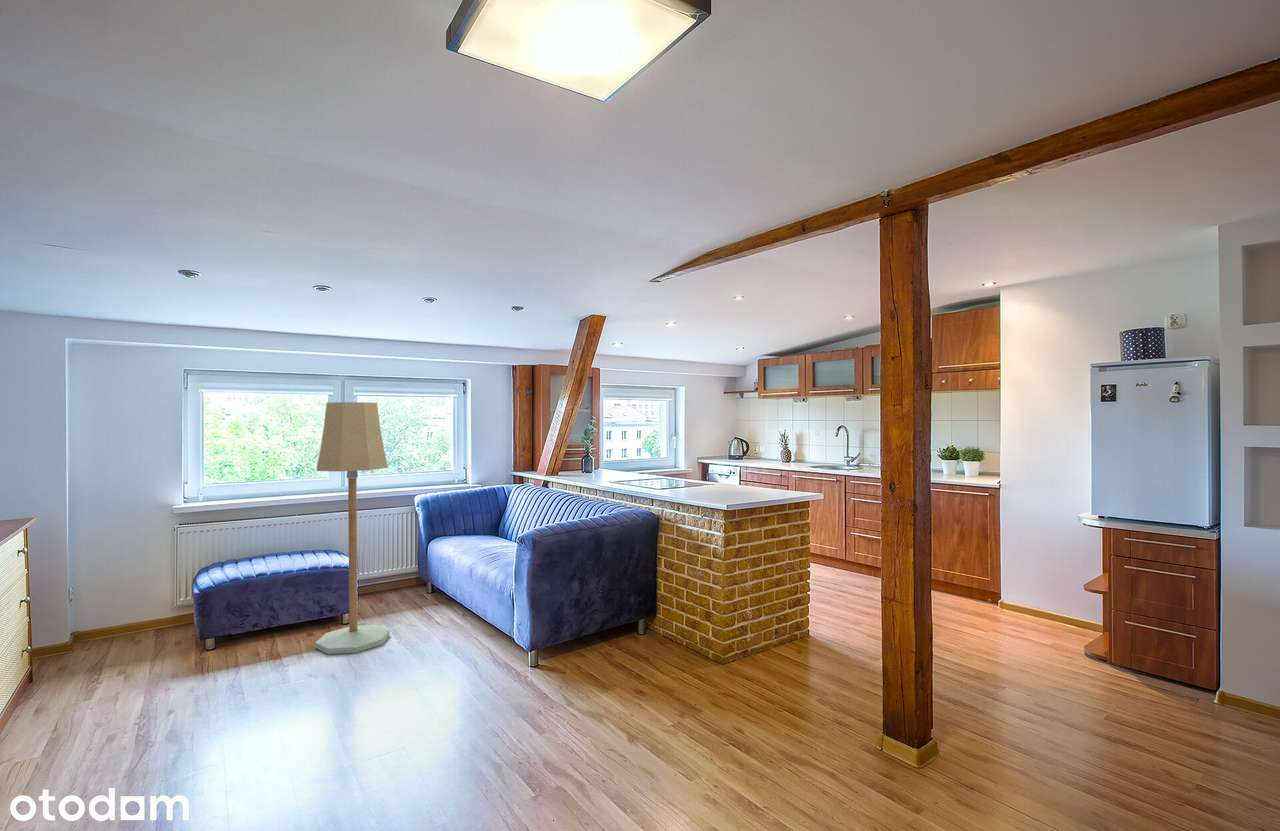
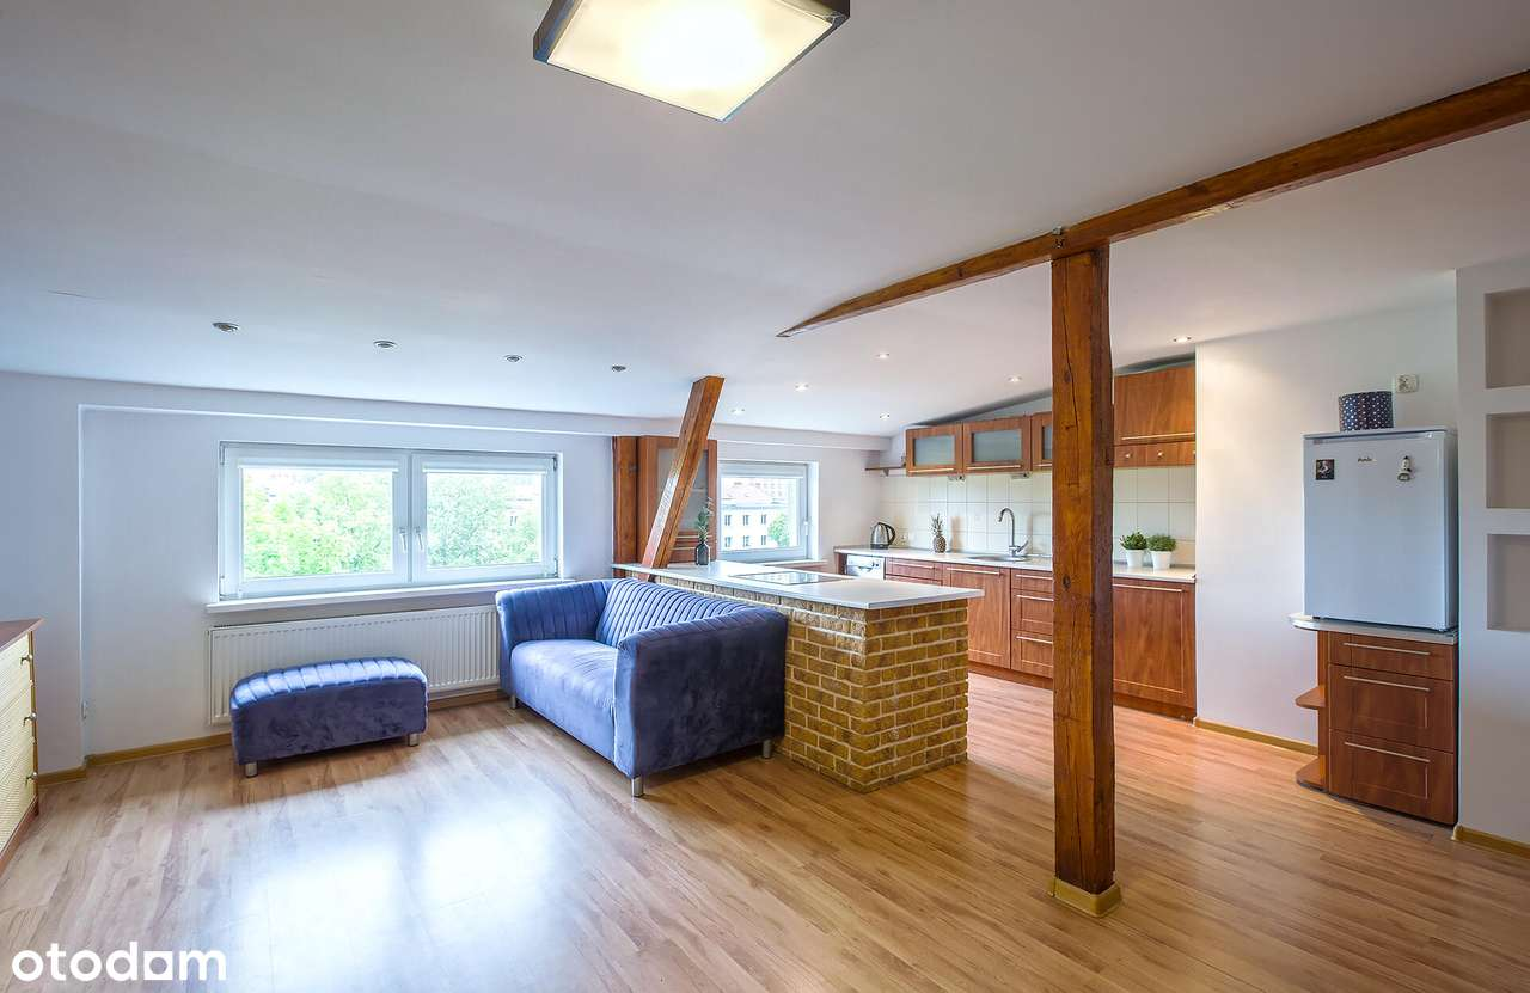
- floor lamp (352, 522)
